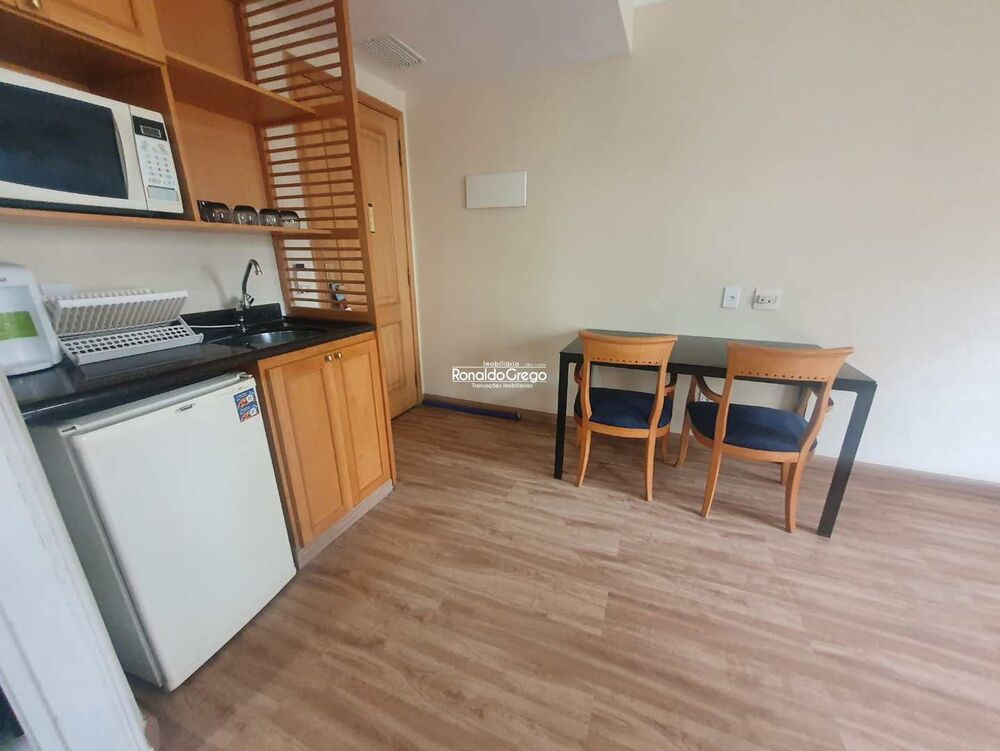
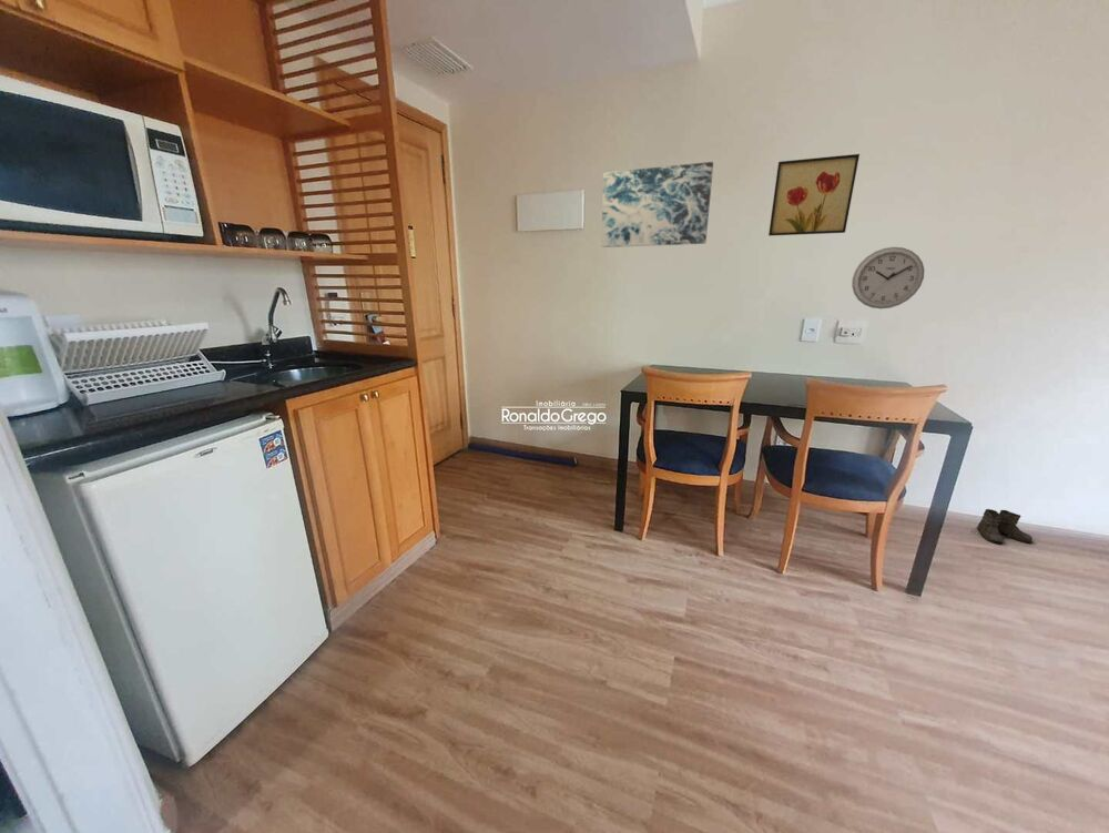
+ wall art (811, 197)
+ wall art (653, 207)
+ wall clock (887, 278)
+ boots (1003, 526)
